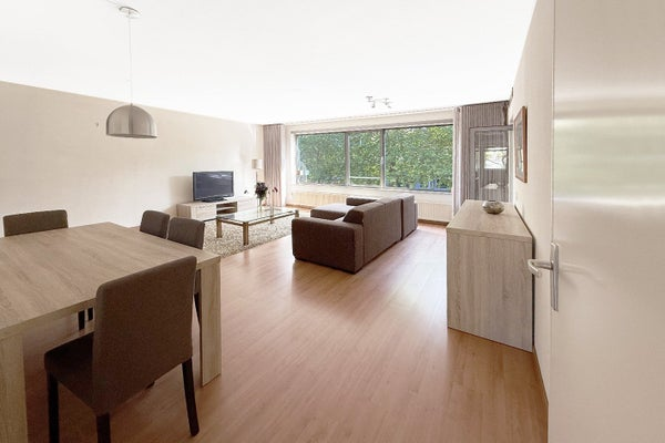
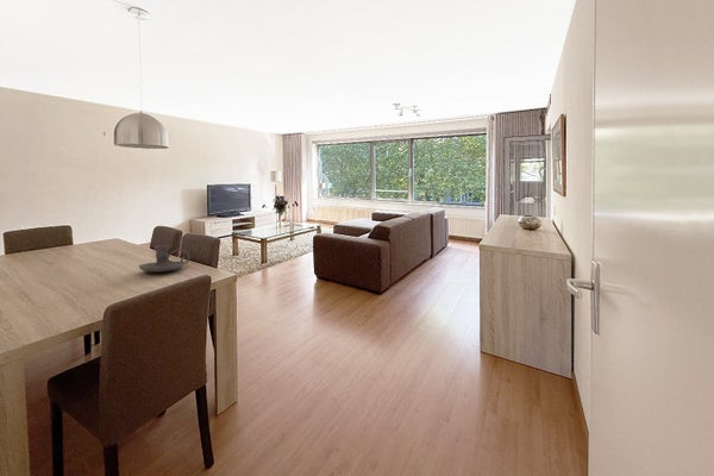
+ candle holder (165, 257)
